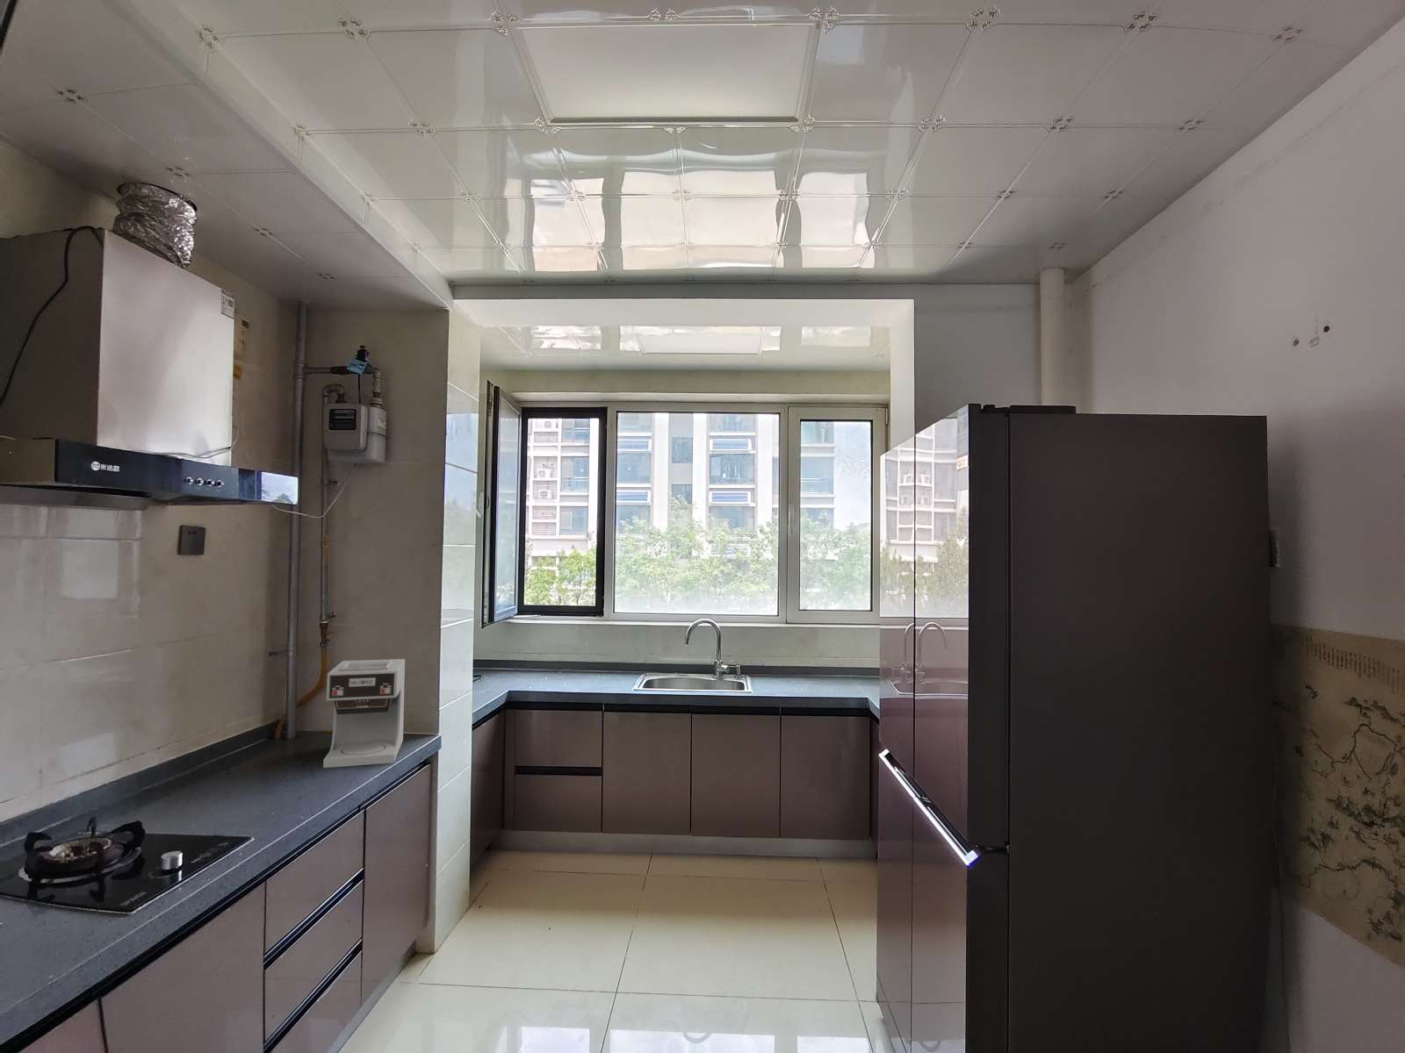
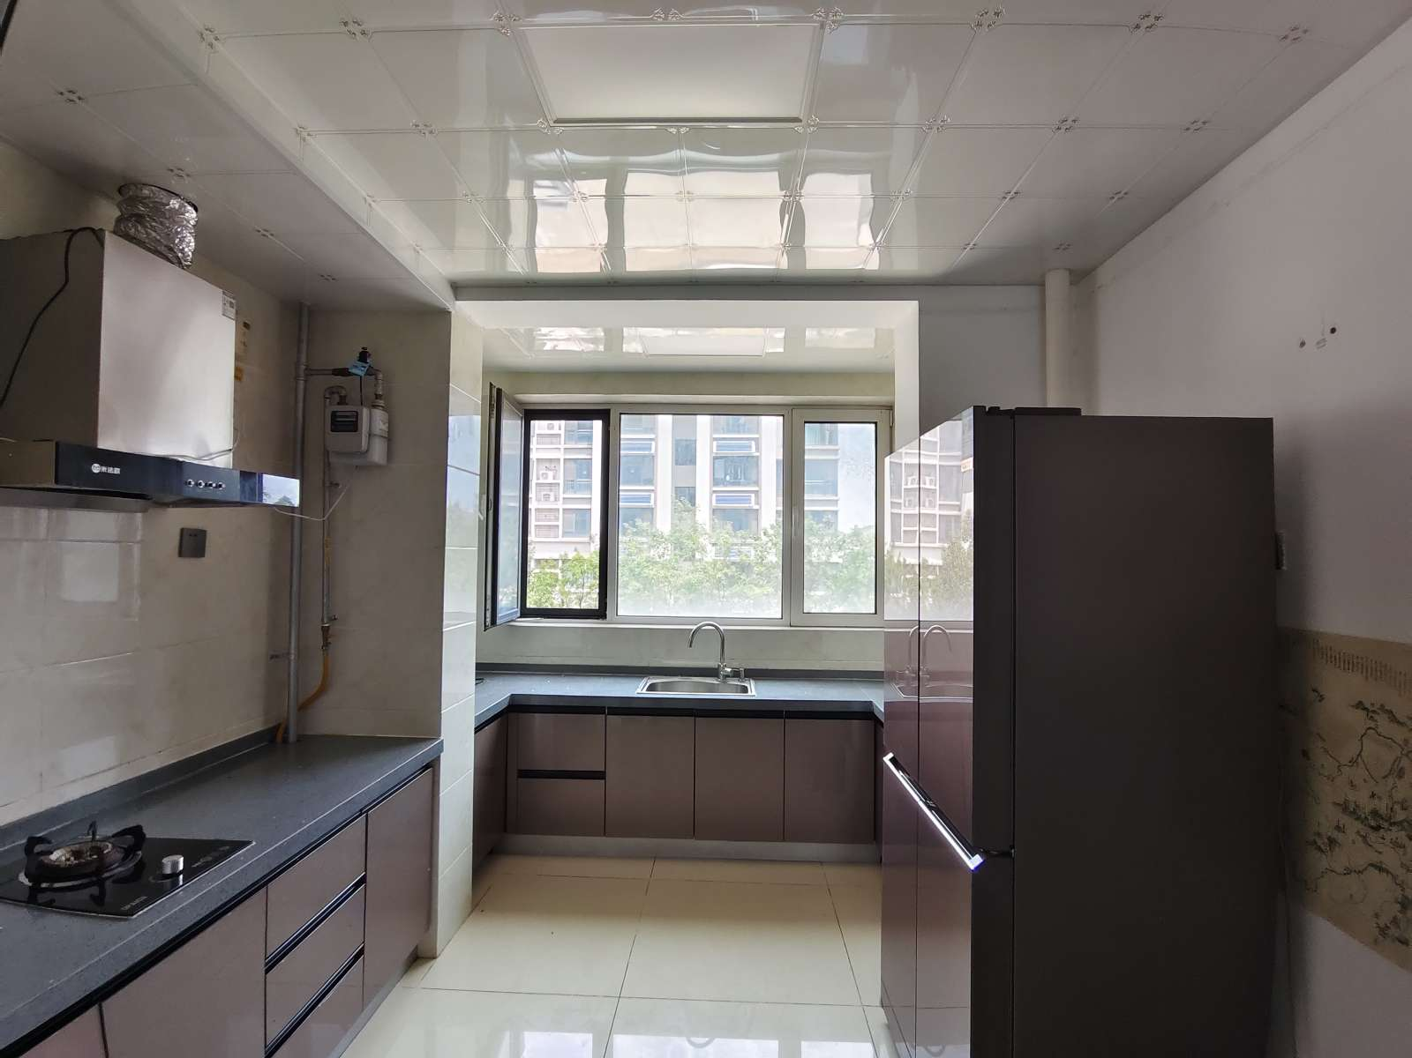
- coffee maker (366, 708)
